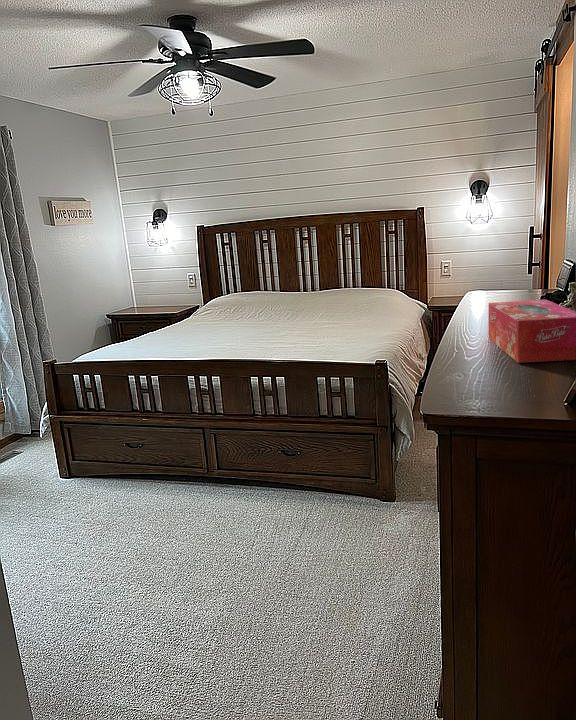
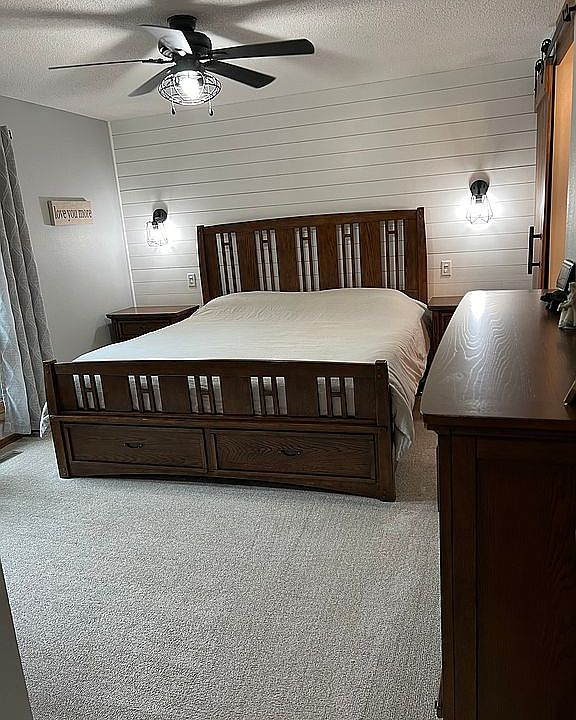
- tissue box (532, 328)
